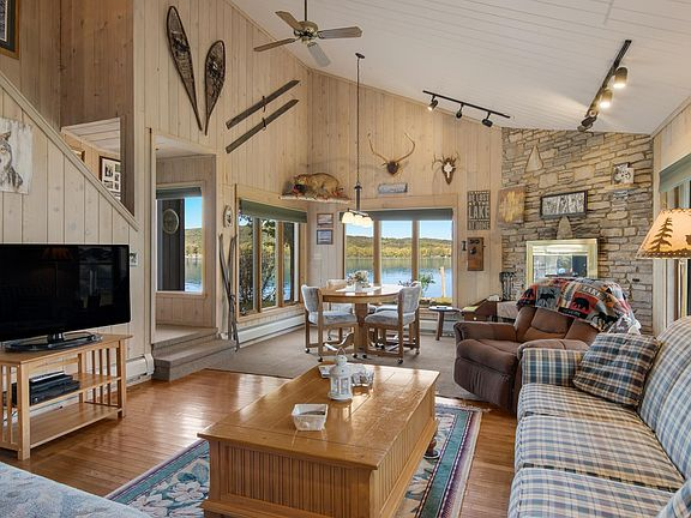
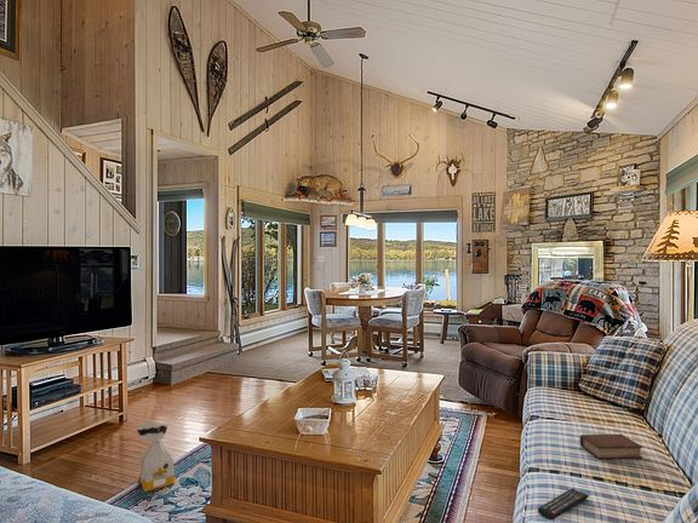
+ book (610, 446)
+ bag (155, 452)
+ remote control (563, 504)
